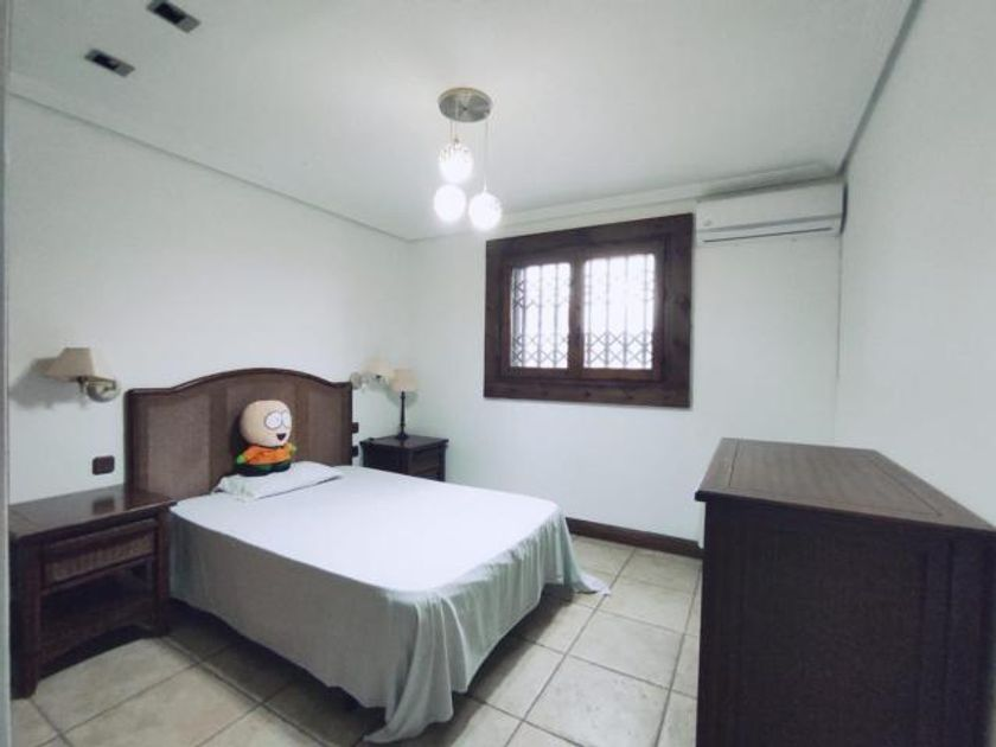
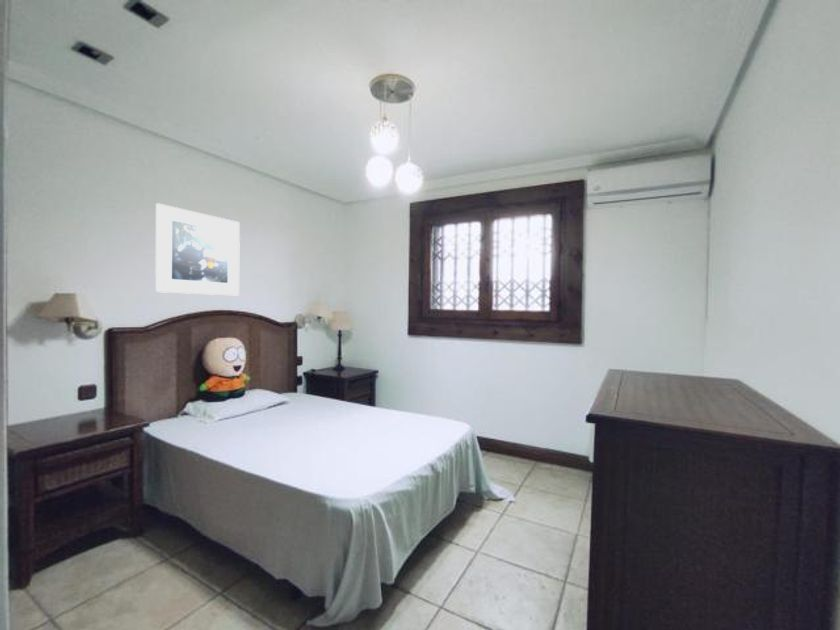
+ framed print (201, 253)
